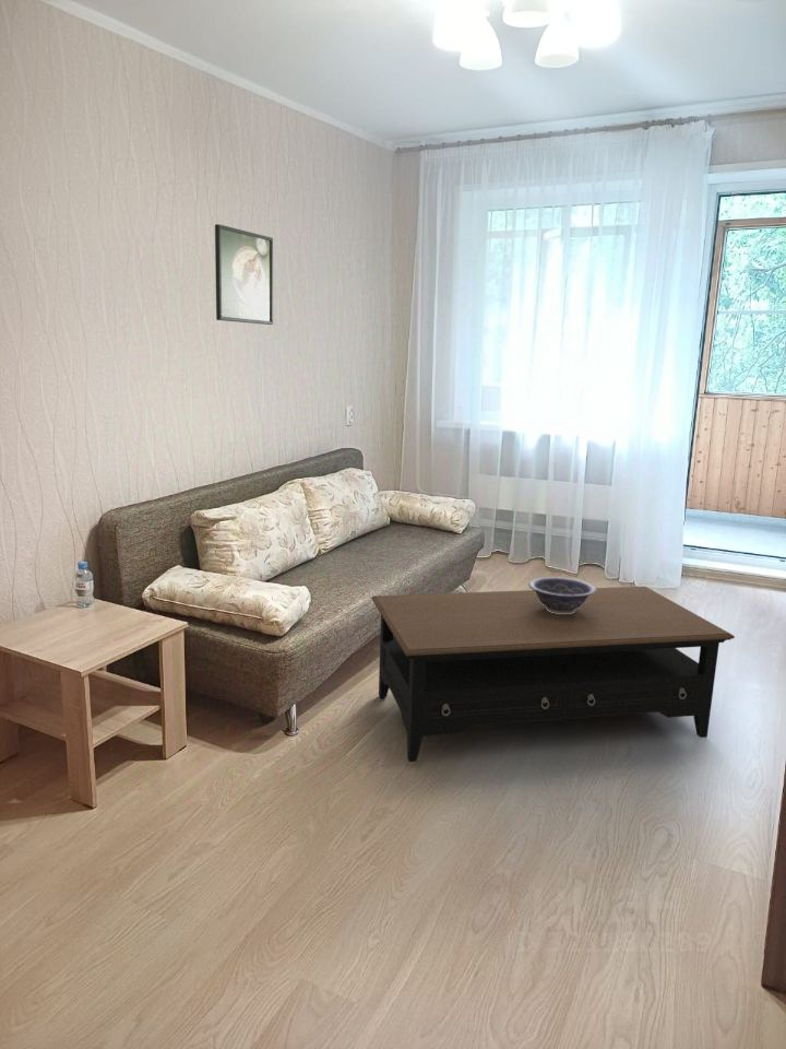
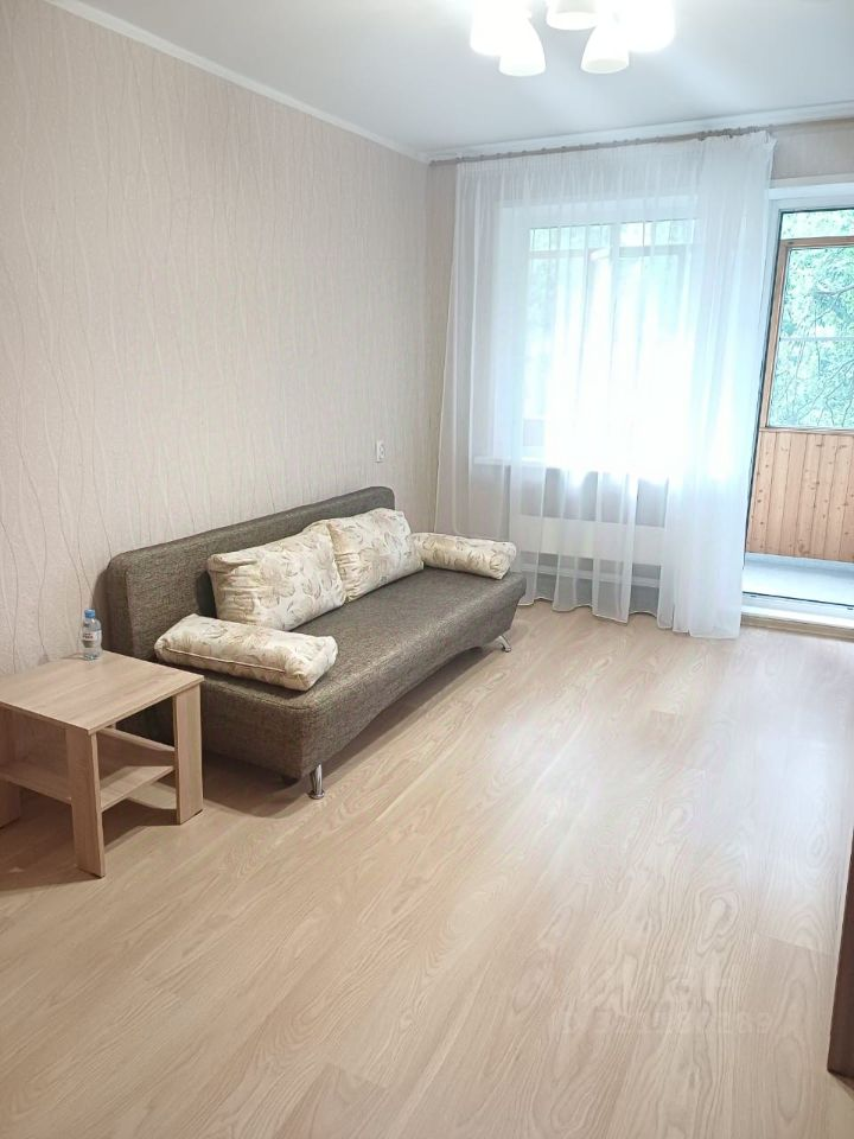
- coffee table (539, 664)
- decorative bowl (561, 597)
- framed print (246, 276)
